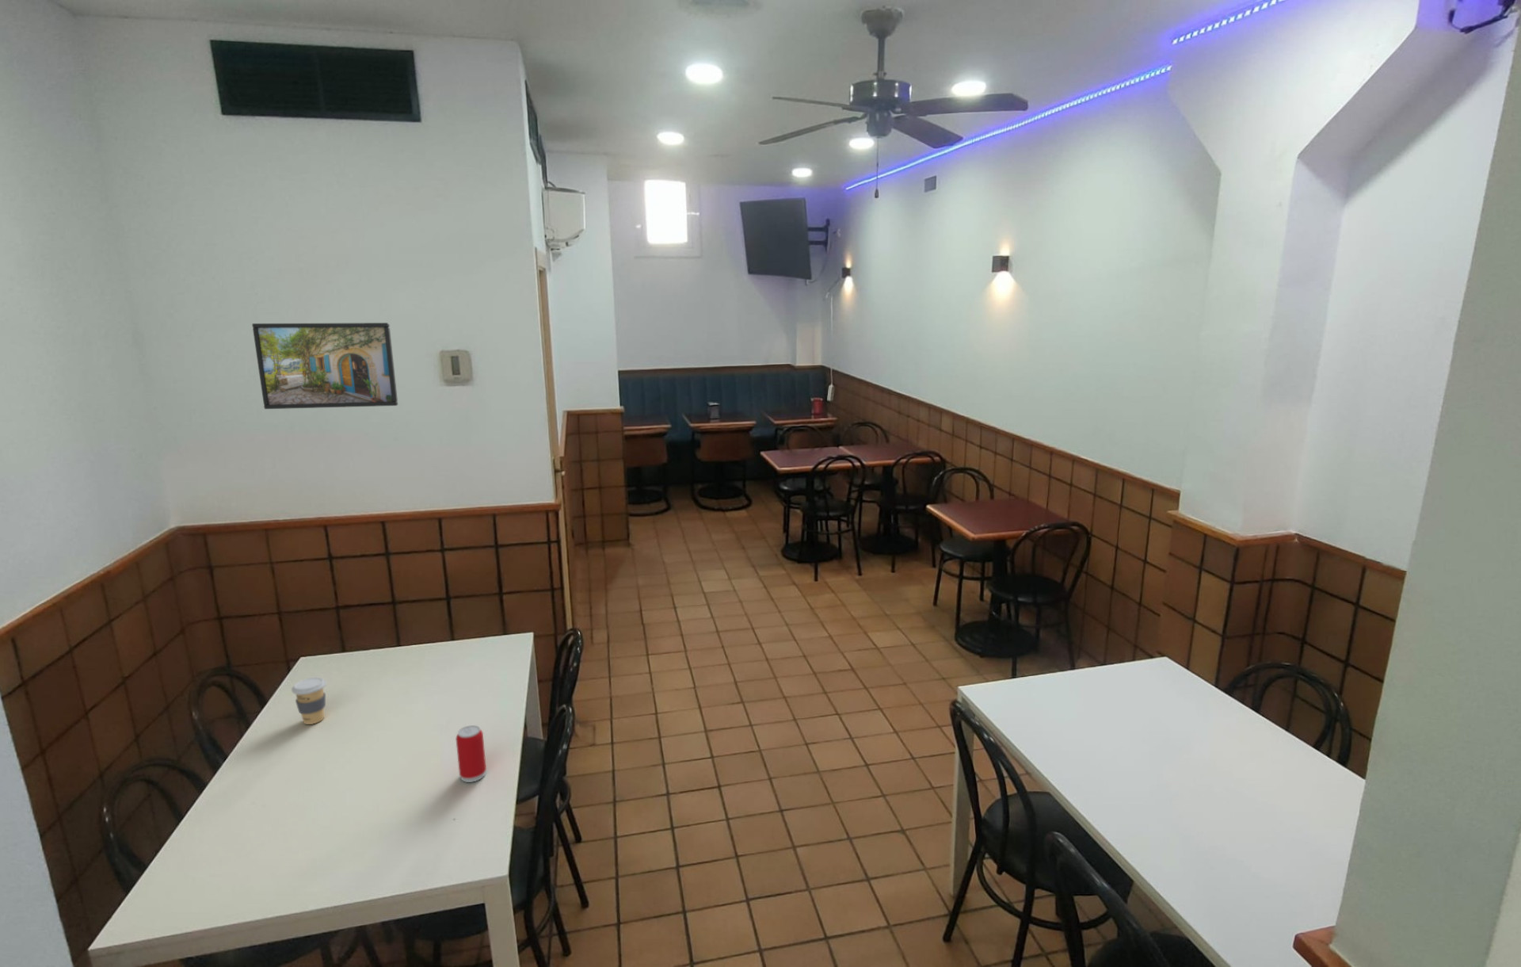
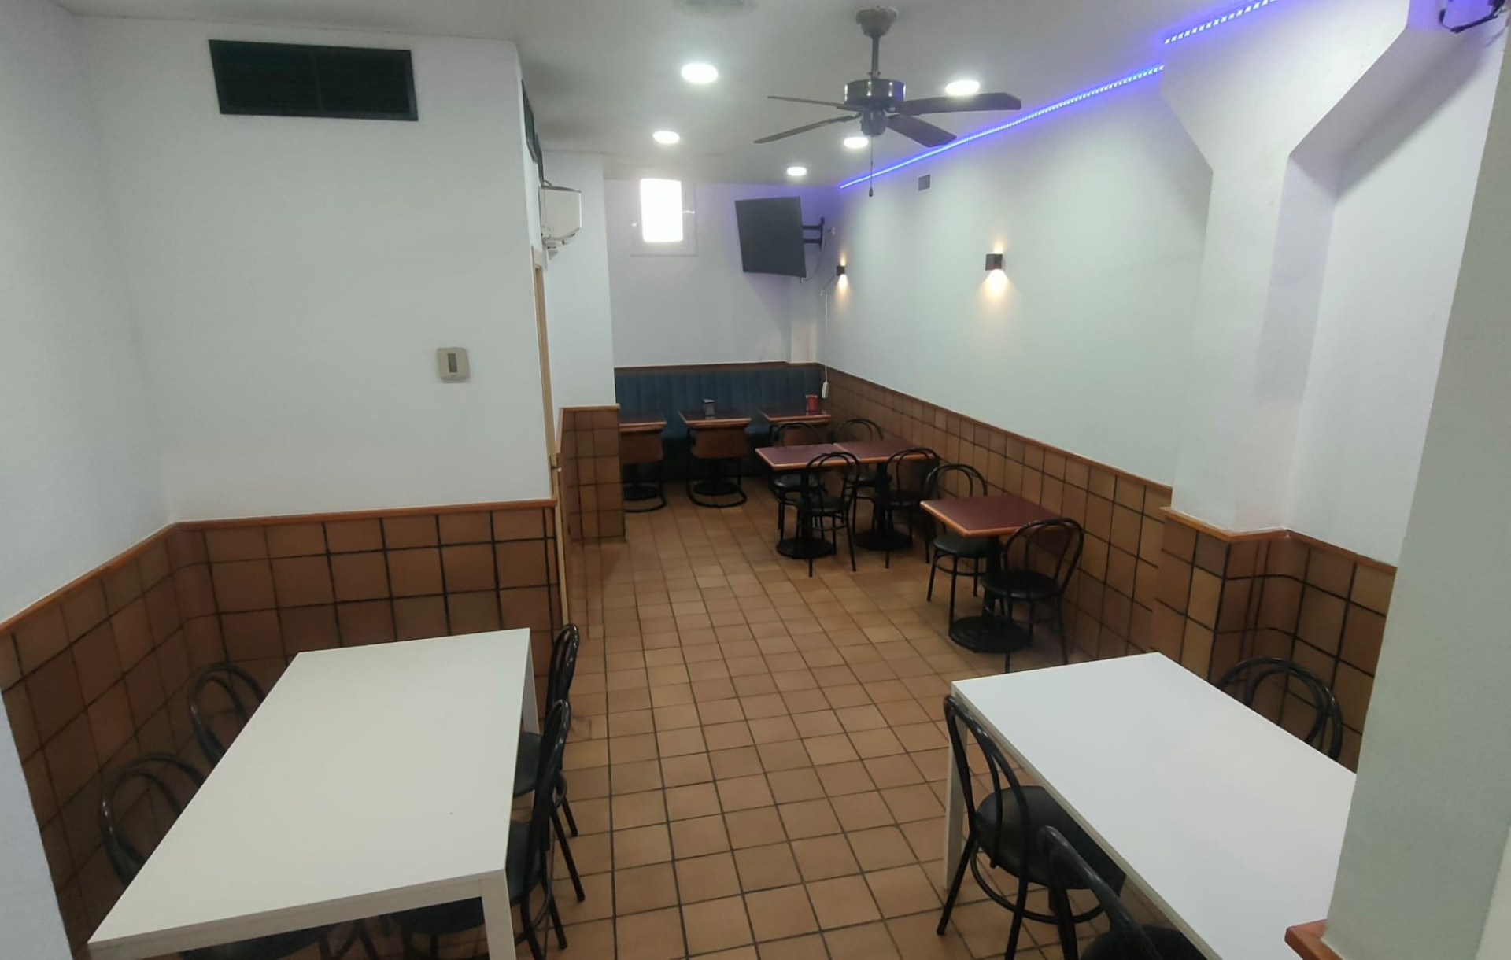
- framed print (327, 366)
- beverage can (470, 753)
- coffee cup (310, 702)
